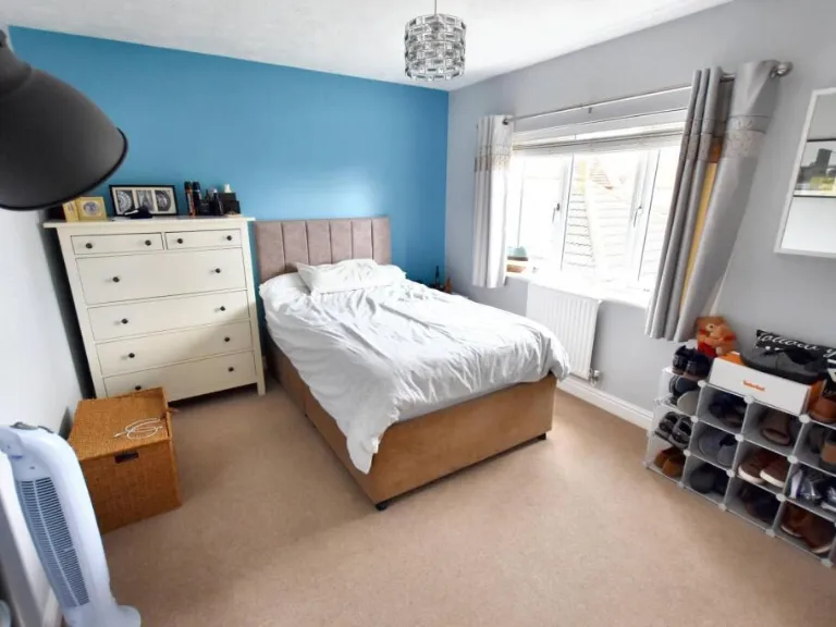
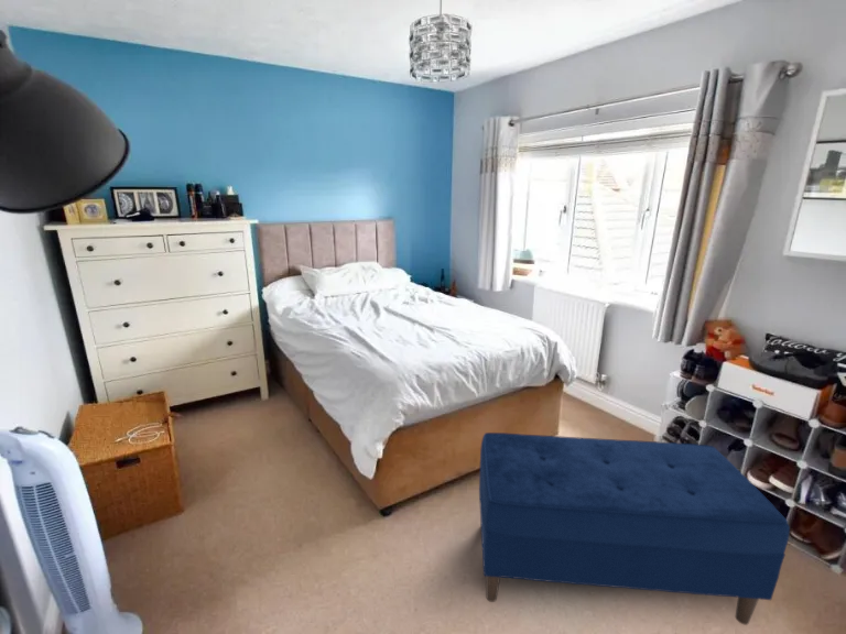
+ bench (605, 520)
